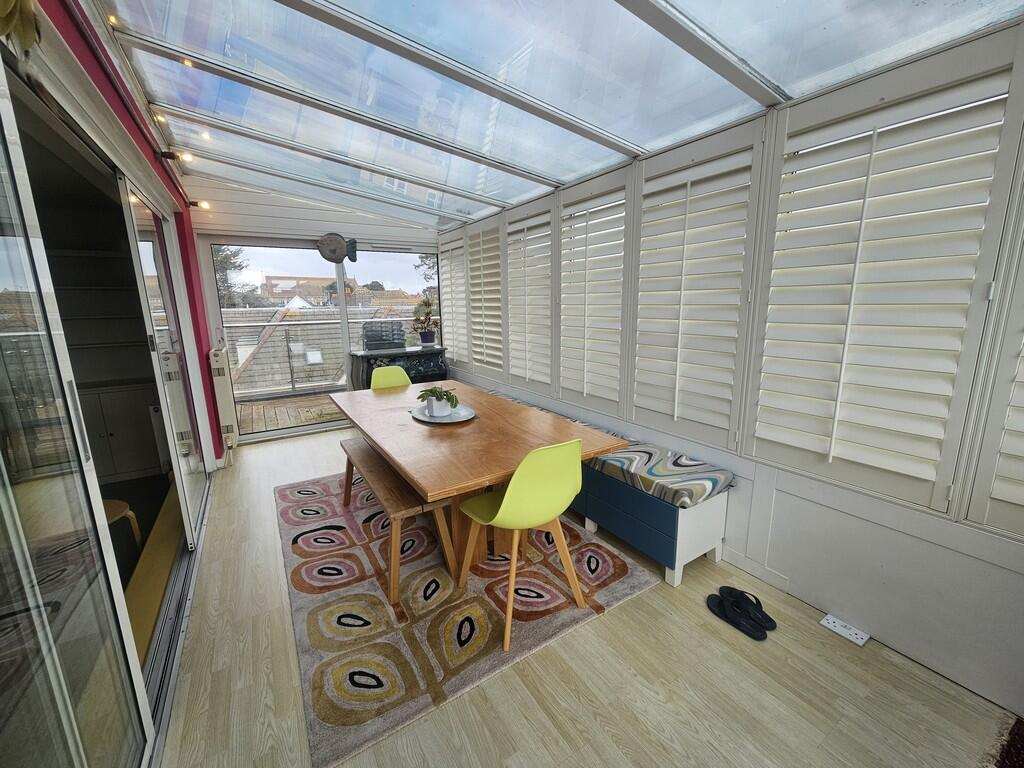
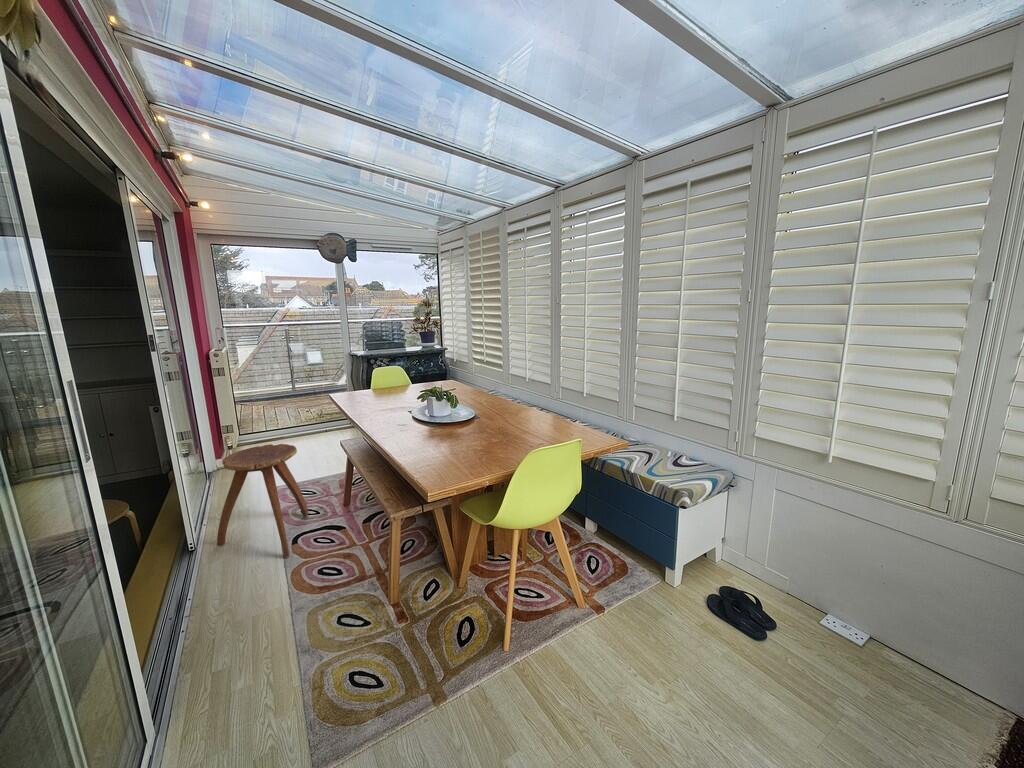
+ stool (267, 491)
